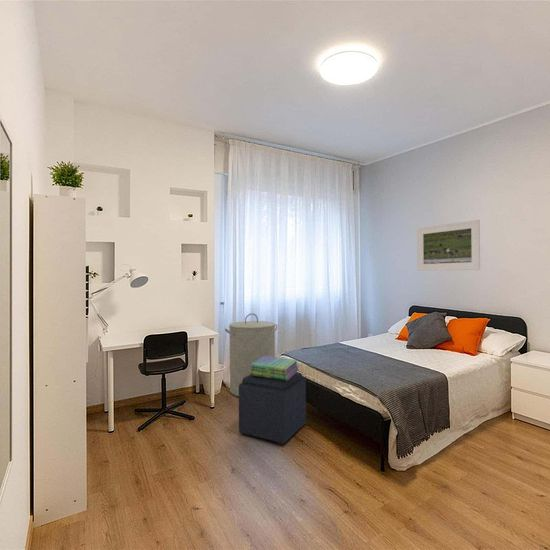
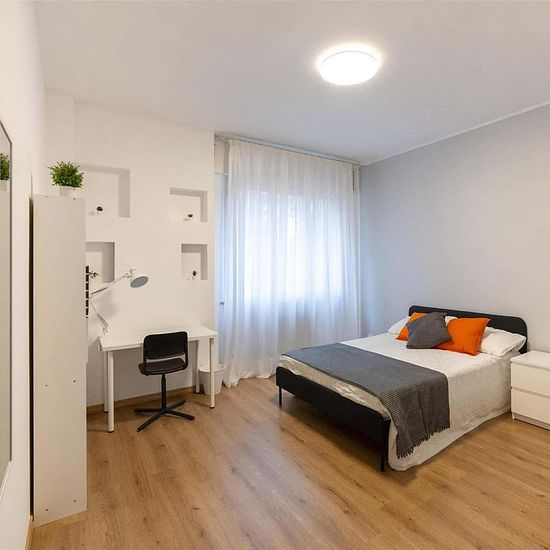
- ottoman (273, 400)
- stack of books (274, 368)
- laundry hamper (252, 351)
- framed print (446, 247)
